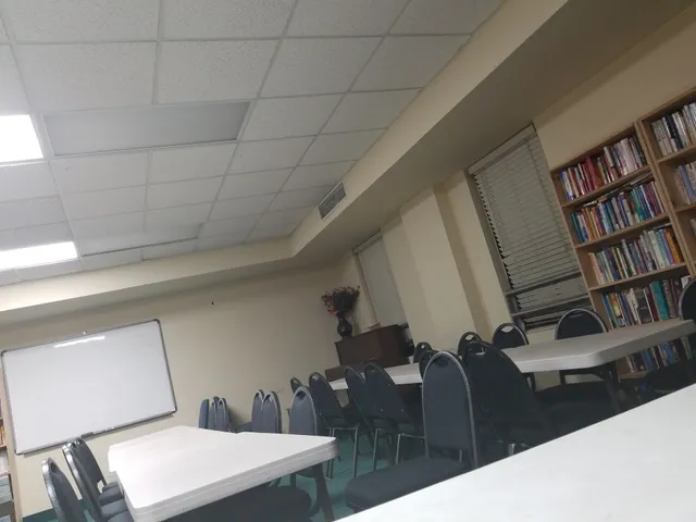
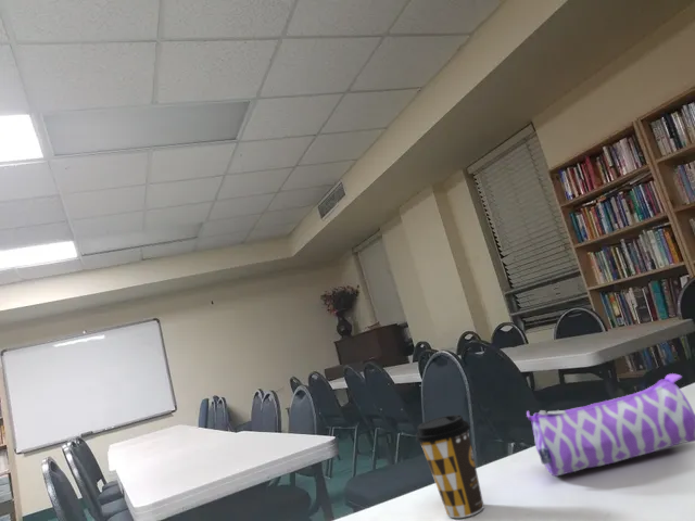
+ coffee cup (452, 465)
+ pencil case (607, 425)
